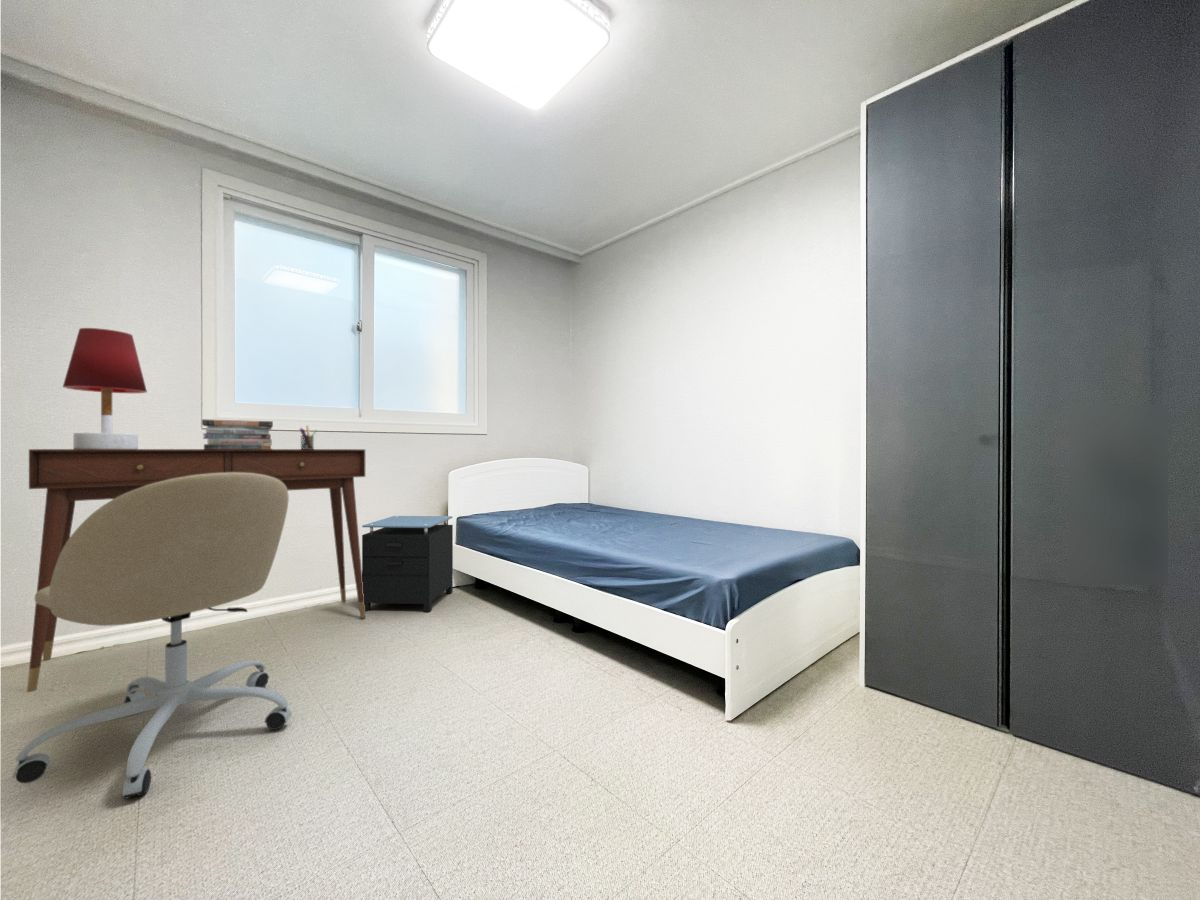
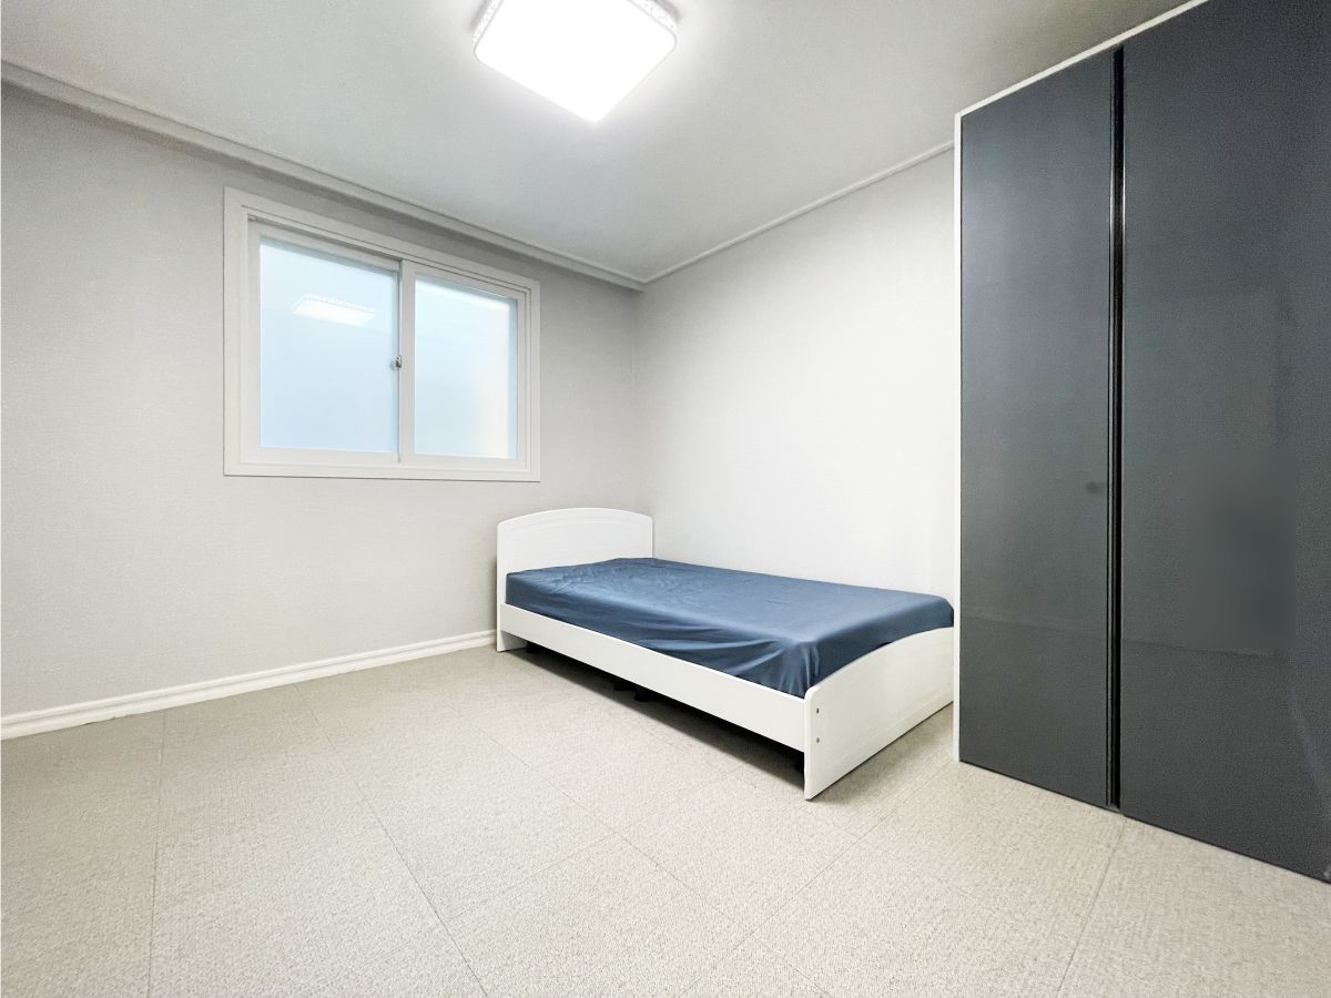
- book stack (238, 434)
- pen holder (308, 437)
- table lamp (106, 390)
- desk (223, 472)
- office chair (173, 601)
- nightstand (410, 560)
